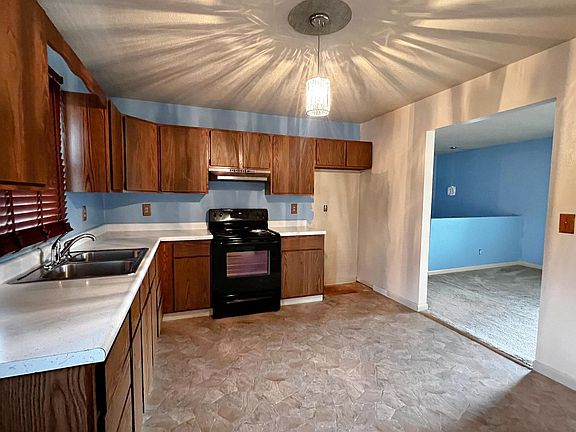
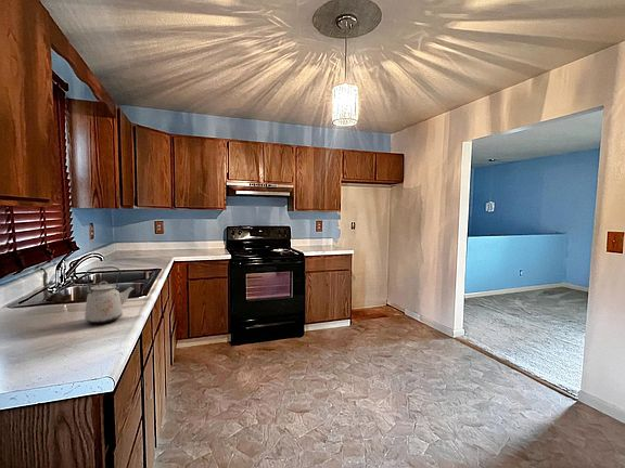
+ kettle (110, 292)
